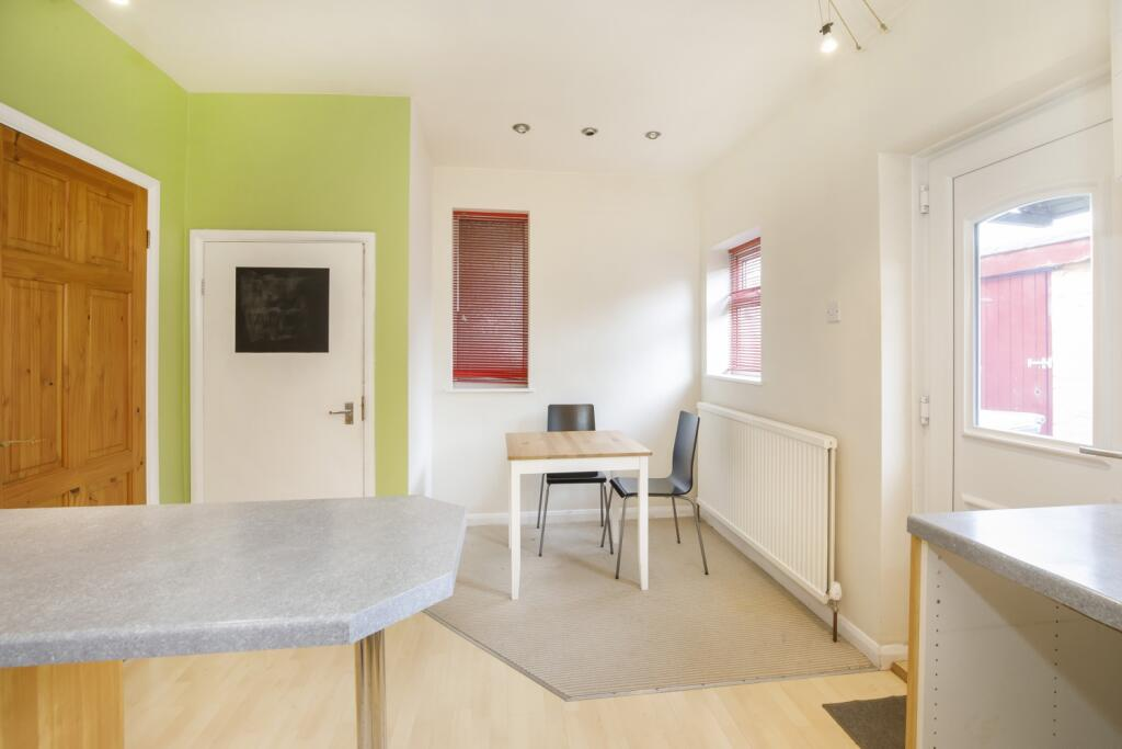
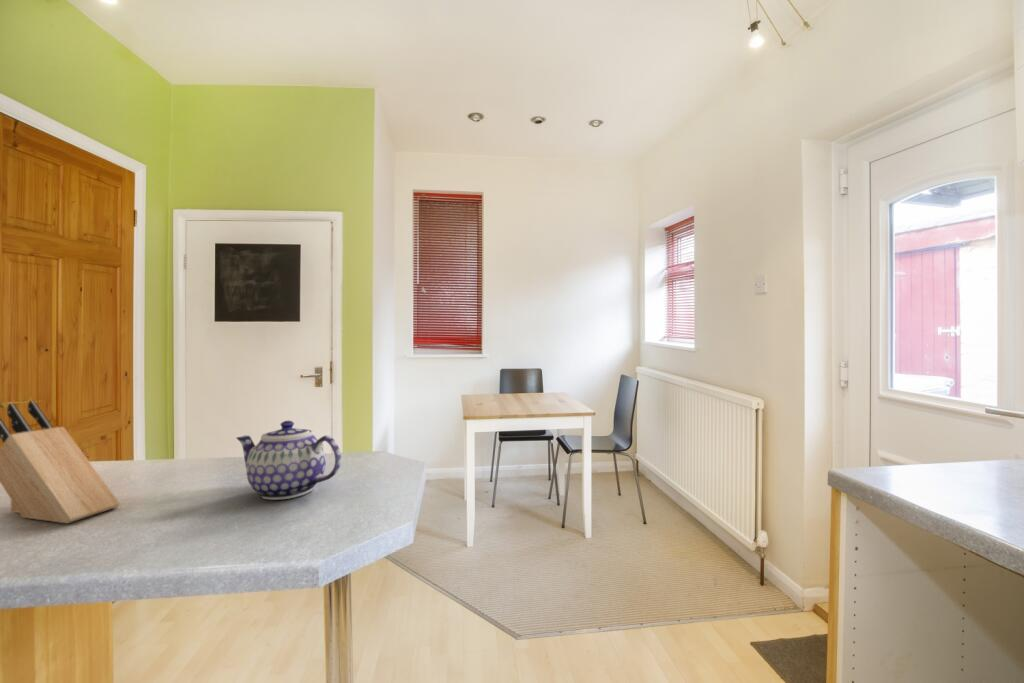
+ knife block (48, 457)
+ teapot (287, 456)
